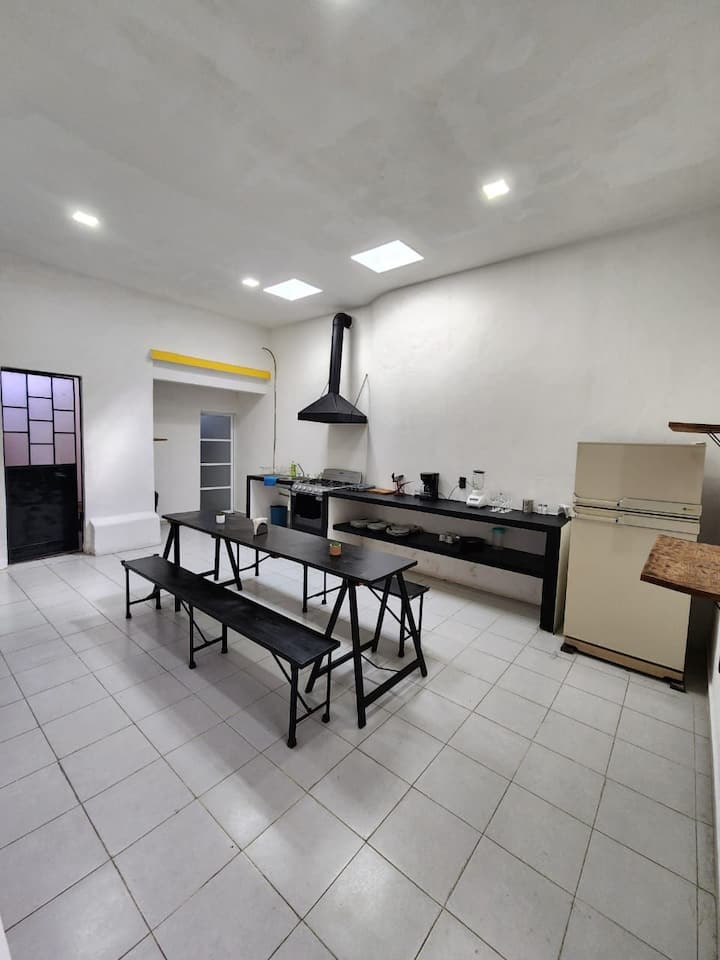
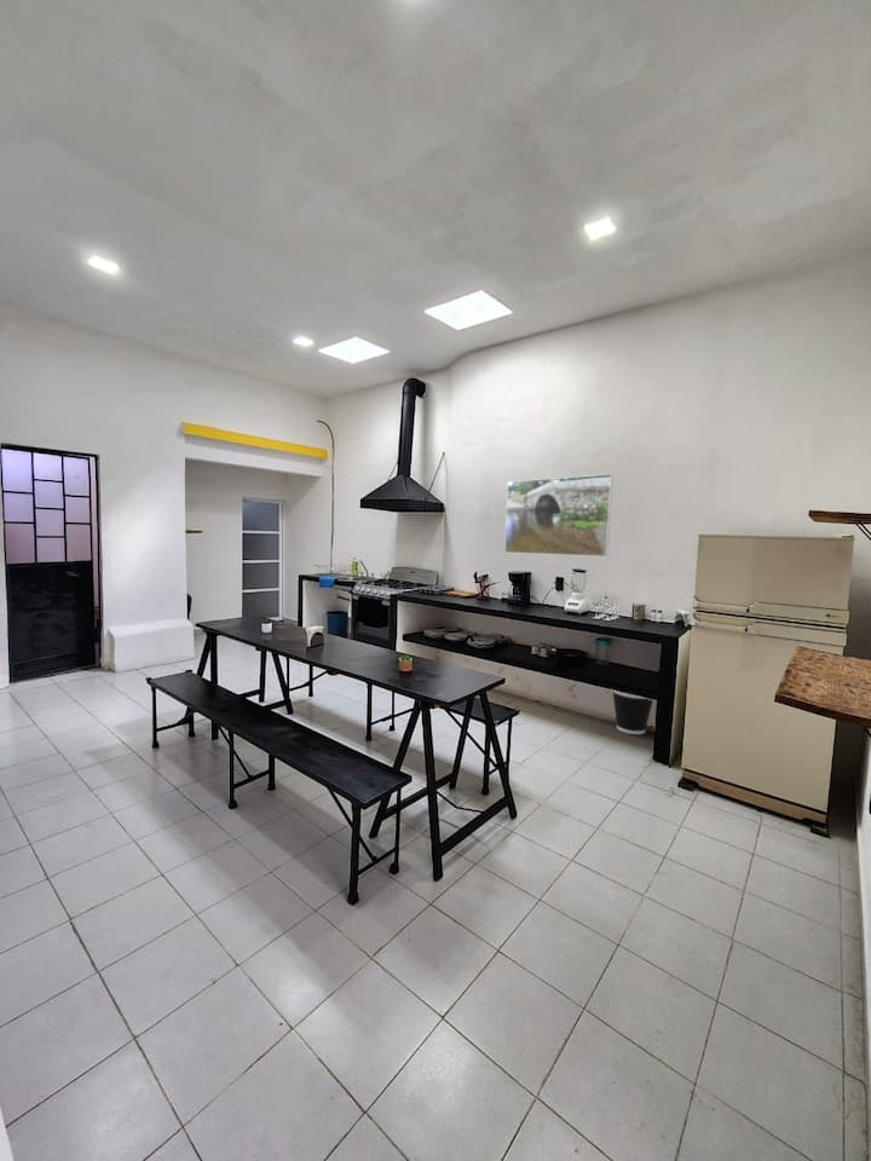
+ wastebasket (631, 709)
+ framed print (554, 516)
